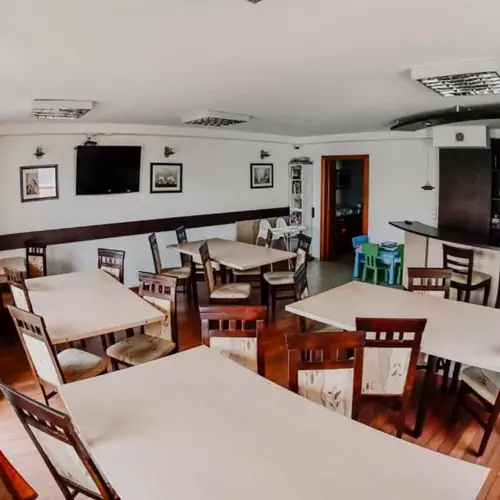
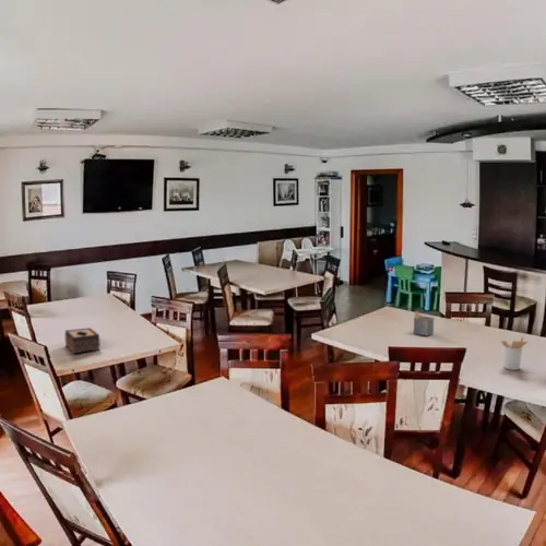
+ napkin holder (423, 322)
+ tissue box (82, 340)
+ utensil holder (514, 353)
